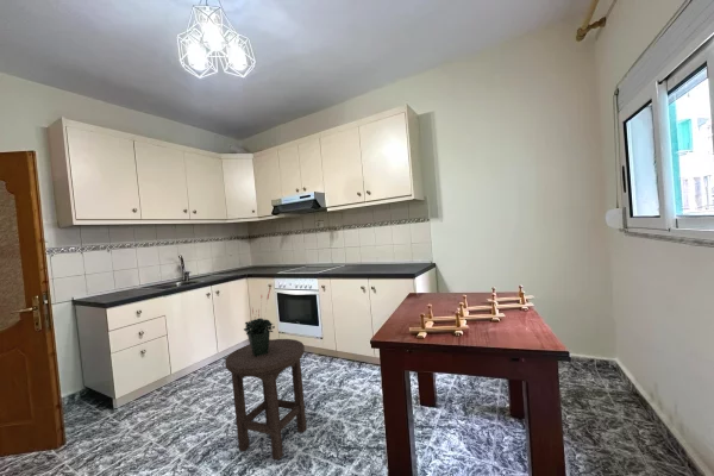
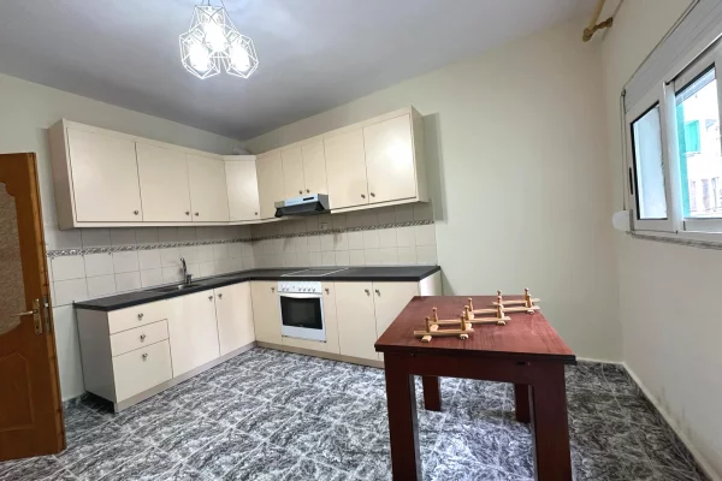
- potted plant (258, 321)
- stool (269, 395)
